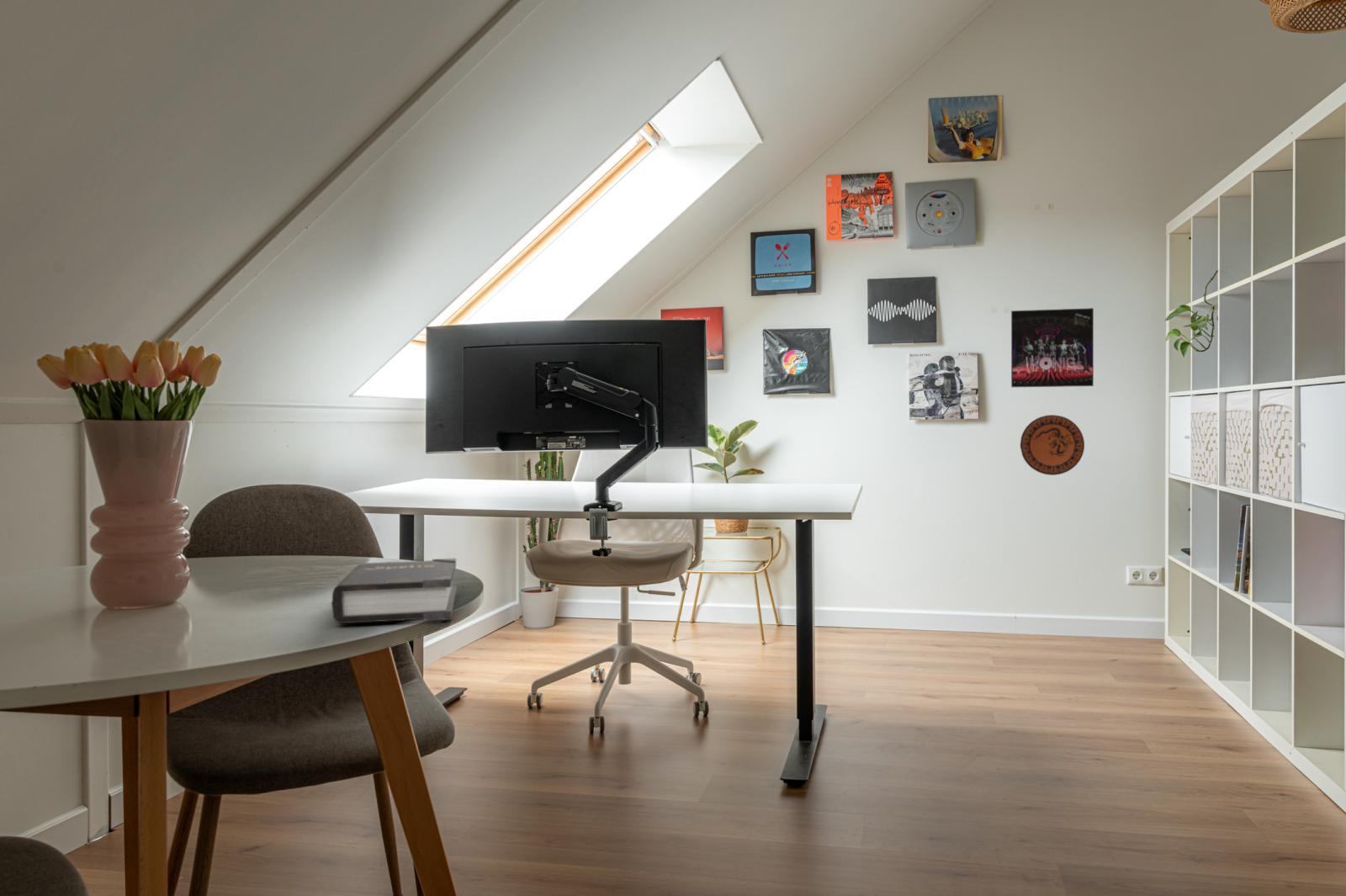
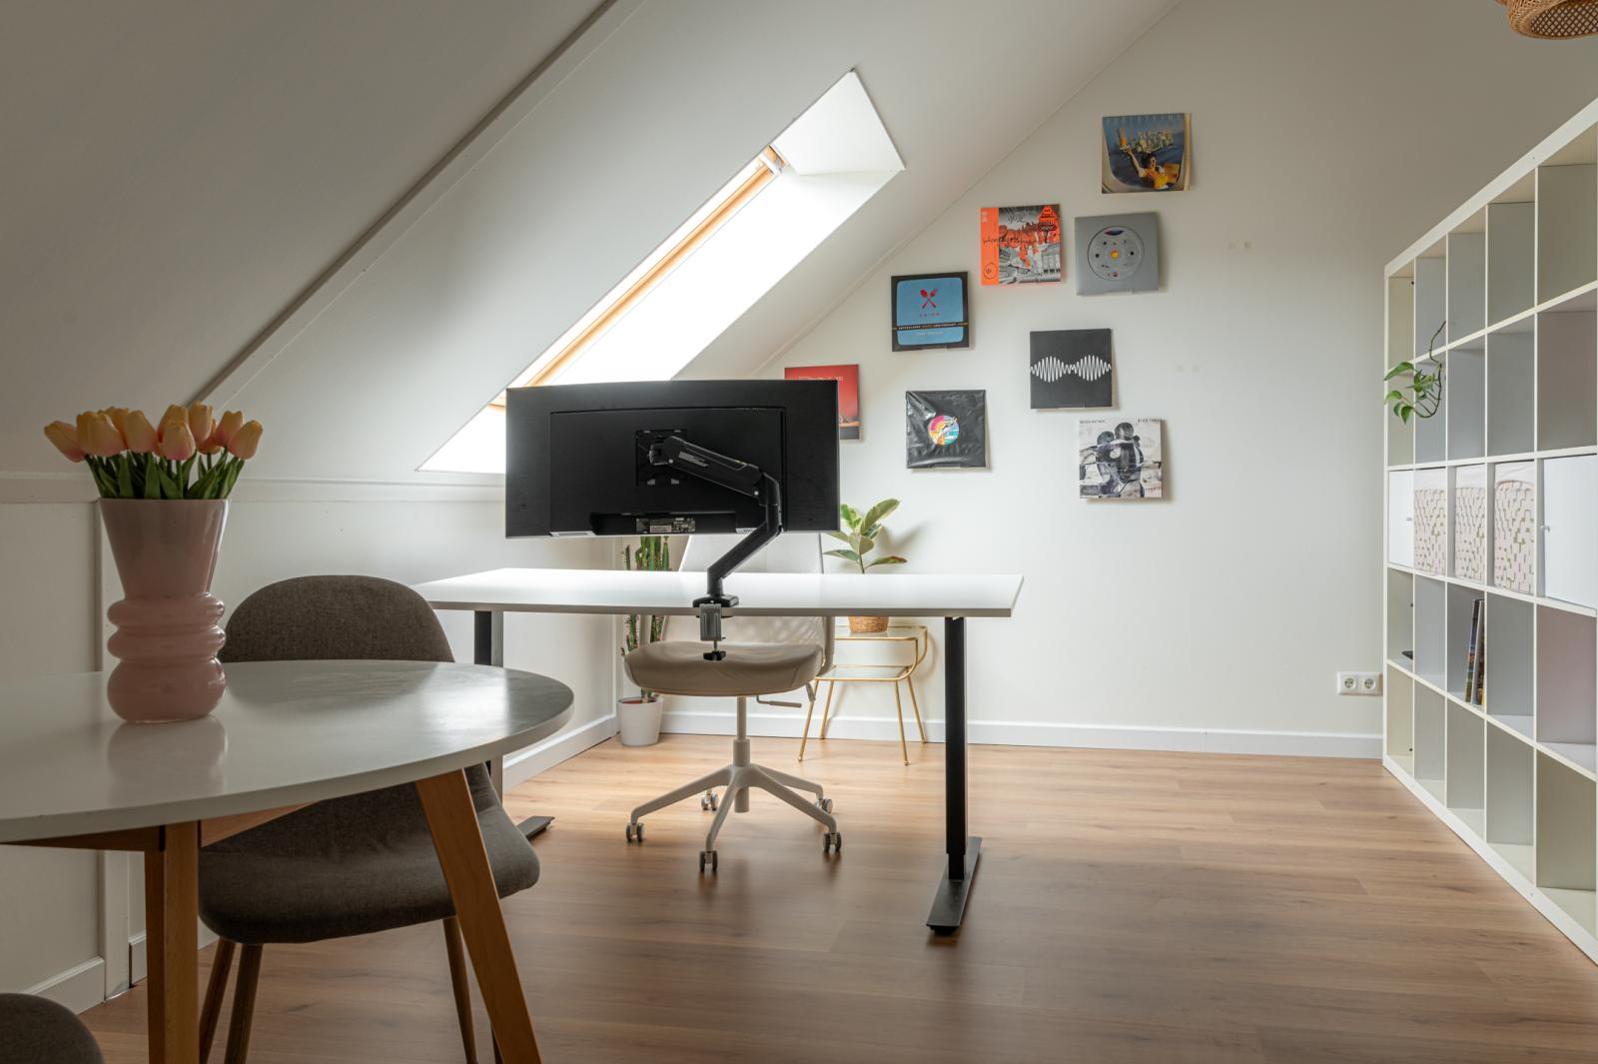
- hardback book (400, 588)
- album cover (1052, 347)
- decorative plate (1052, 444)
